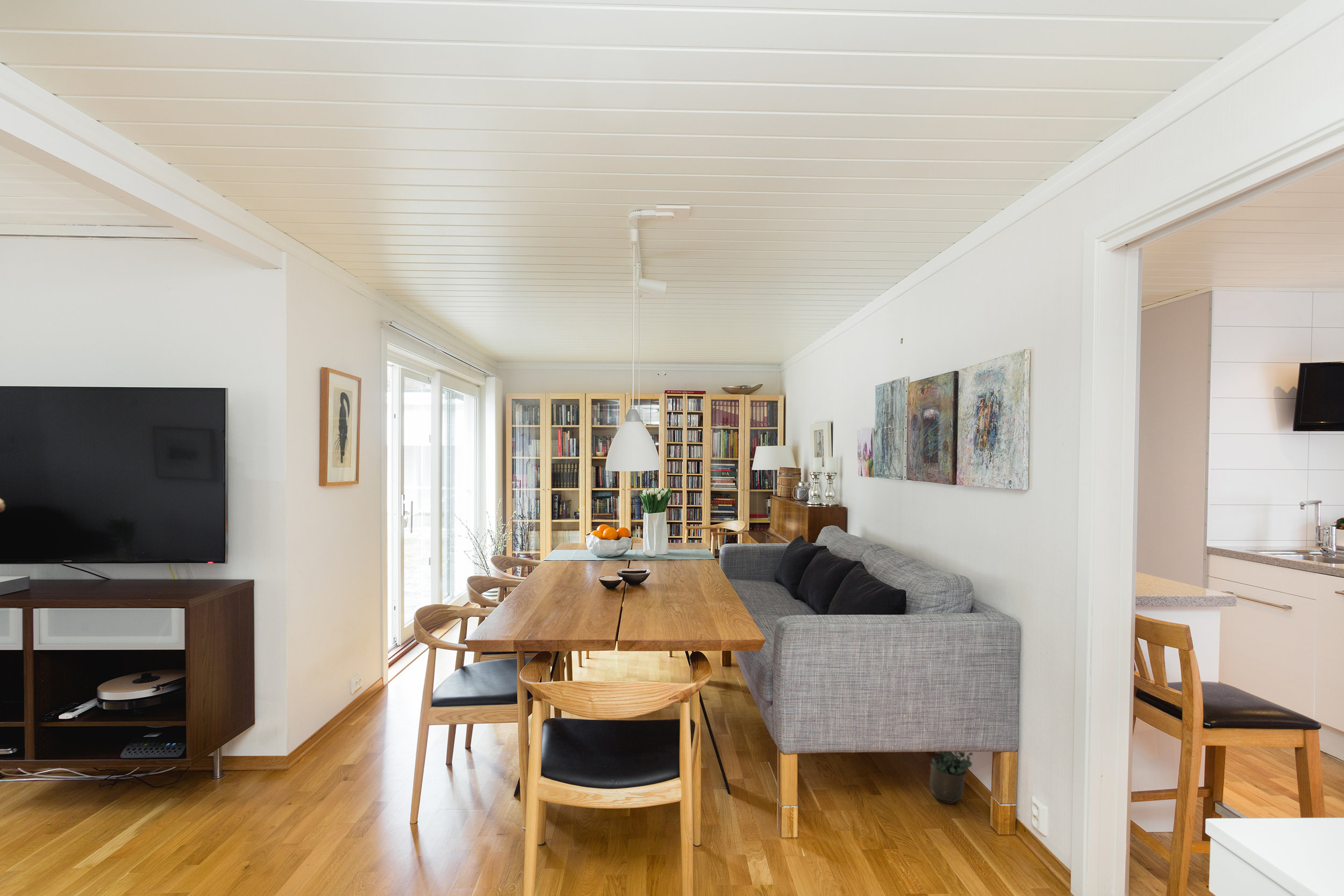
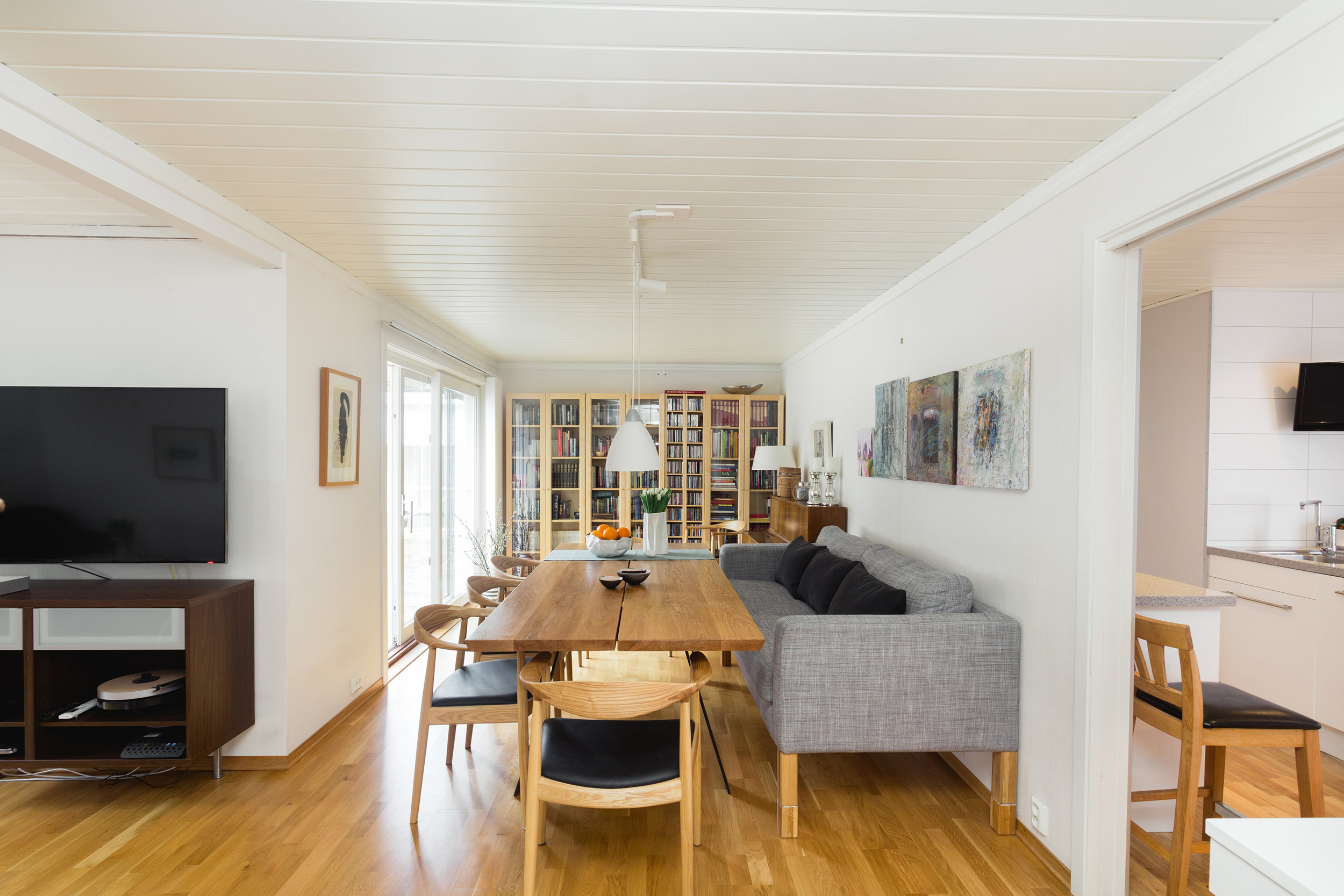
- potted plant (950, 758)
